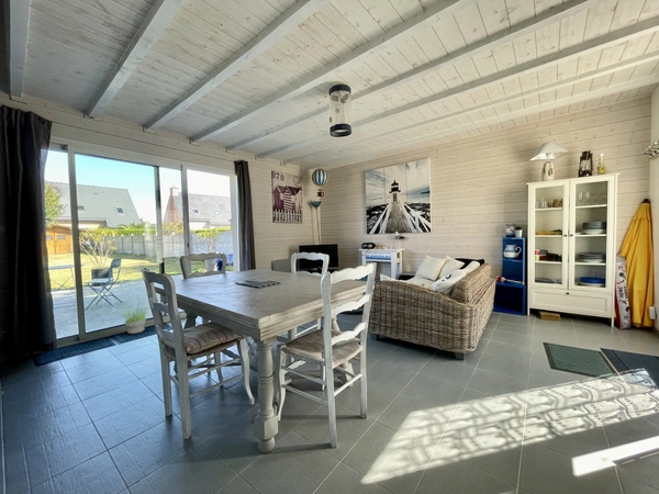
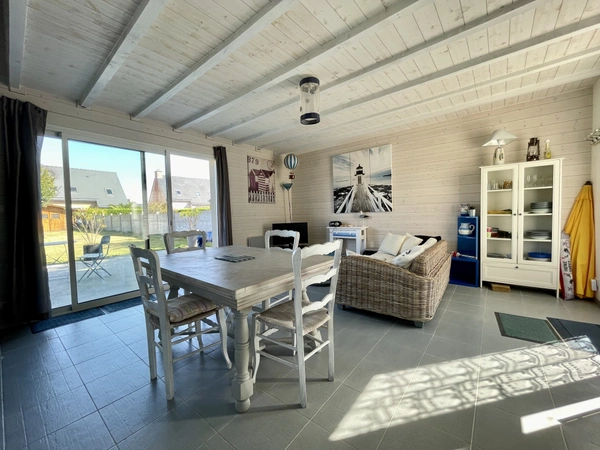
- potted plant (135, 319)
